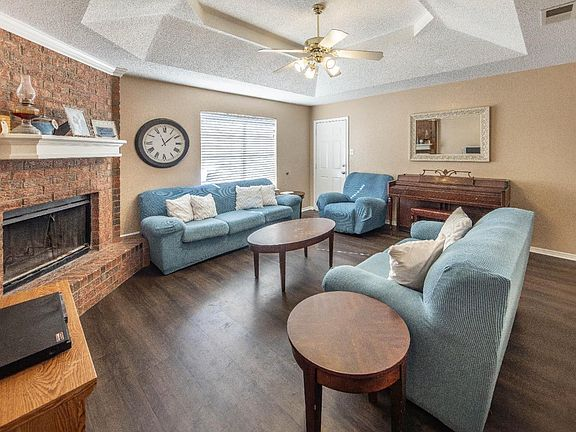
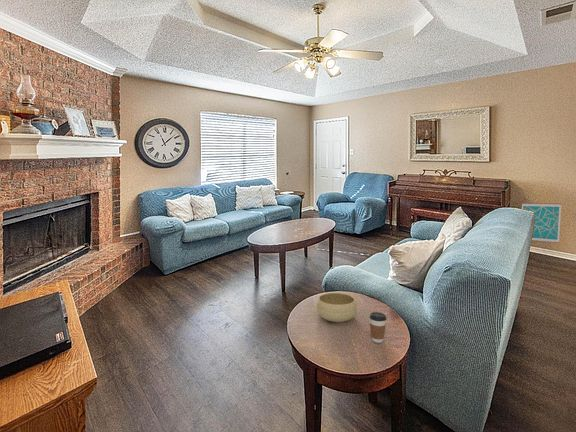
+ coffee cup (377, 327)
+ wall art (540, 222)
+ bowl (336, 308)
